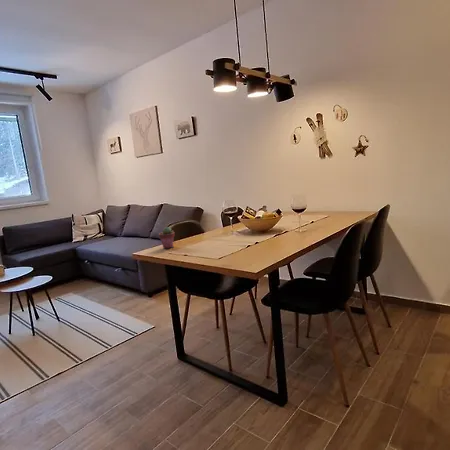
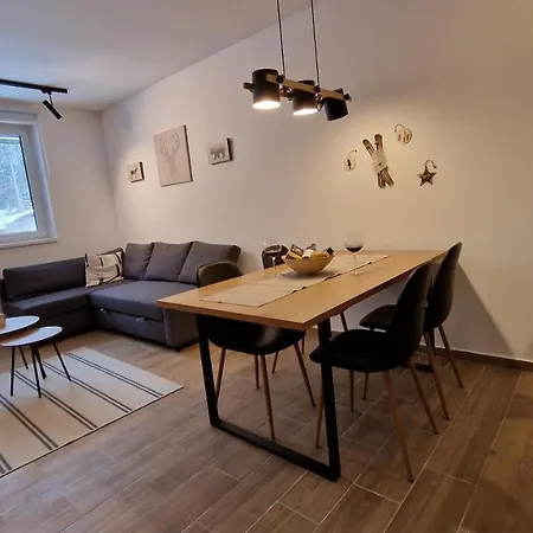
- potted succulent (167, 237)
